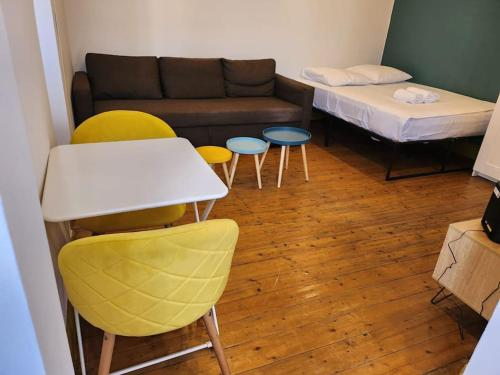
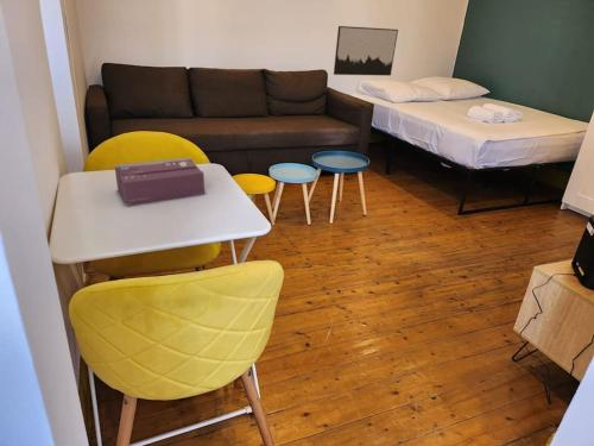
+ wall art (365, 51)
+ tissue box (159, 180)
